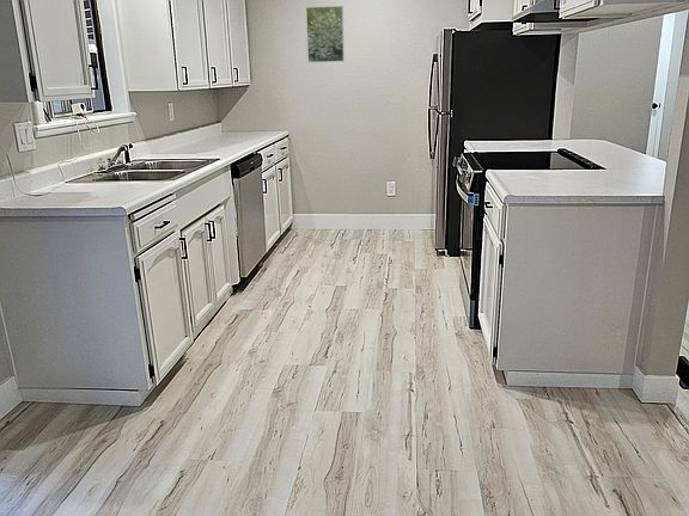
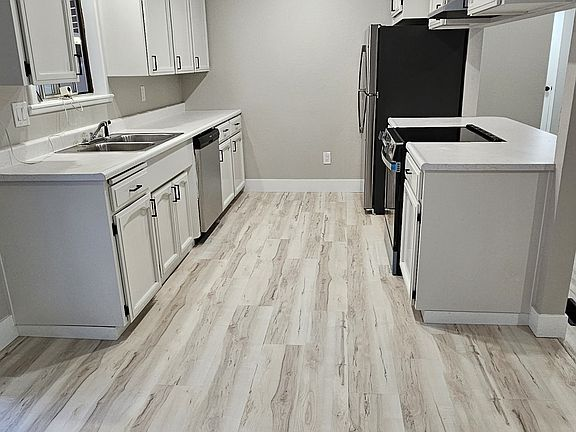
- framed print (324, 35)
